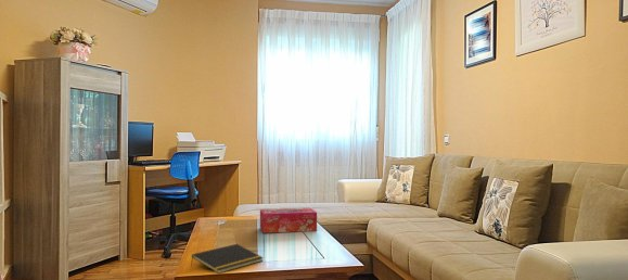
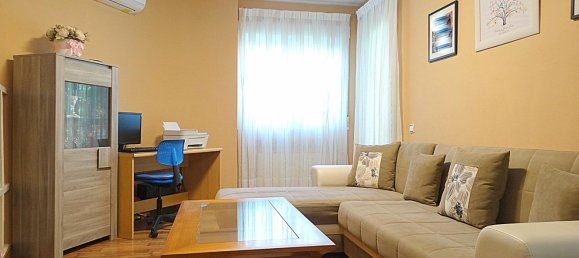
- notepad (228, 257)
- tissue box (287, 219)
